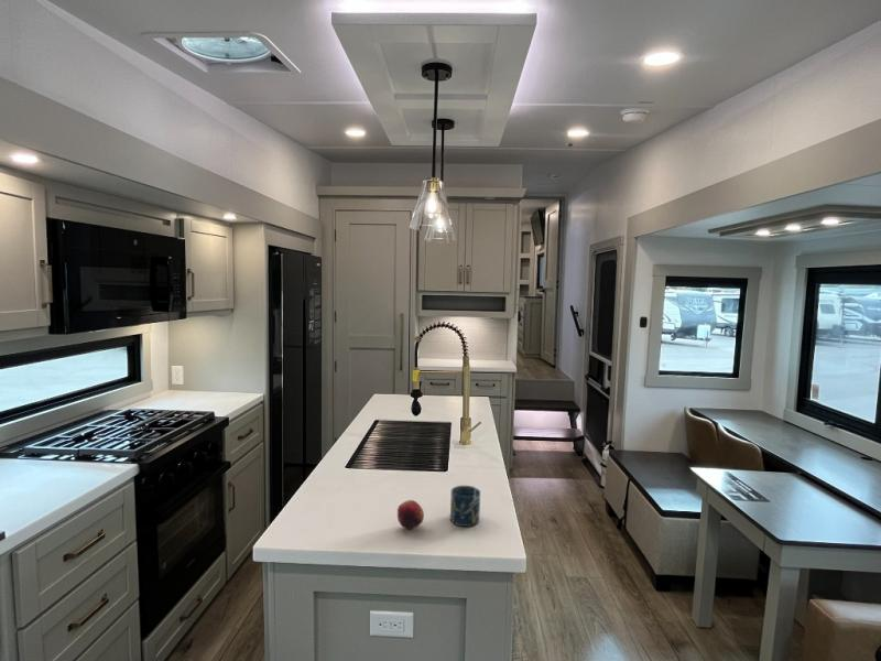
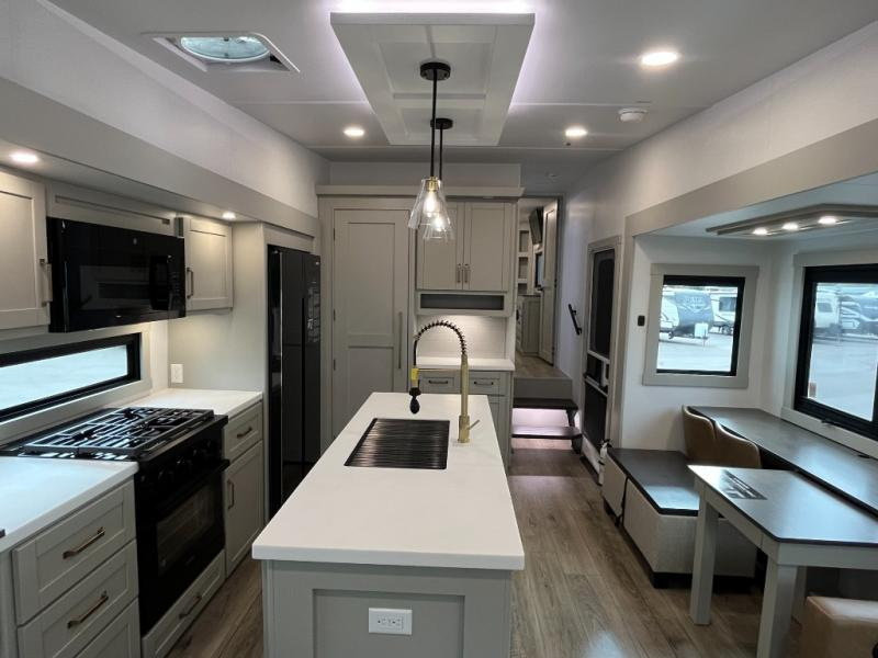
- cup (464, 507)
- fruit (410, 514)
